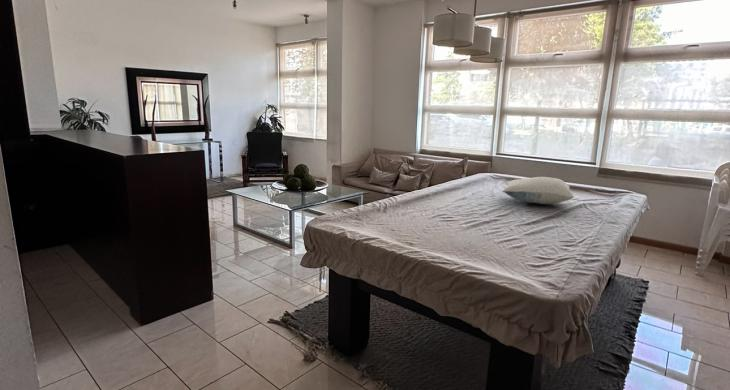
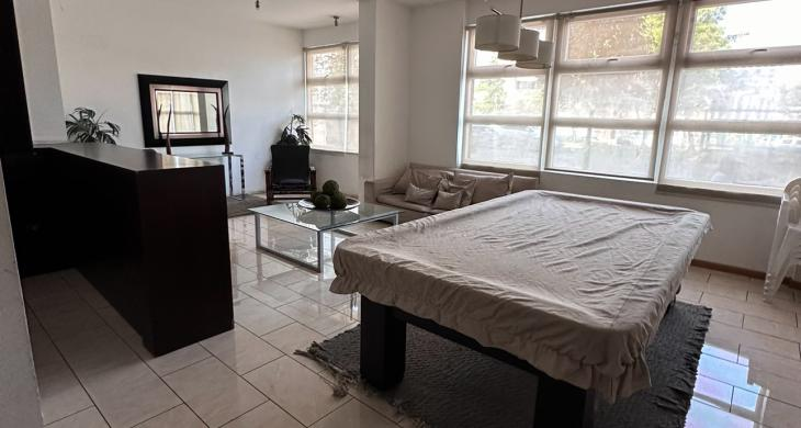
- pillow (536, 189)
